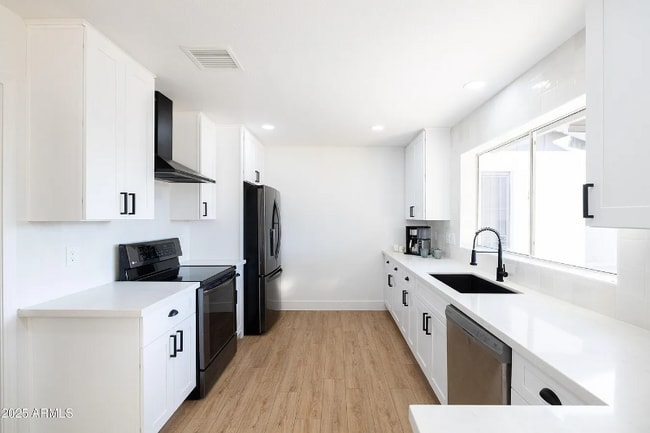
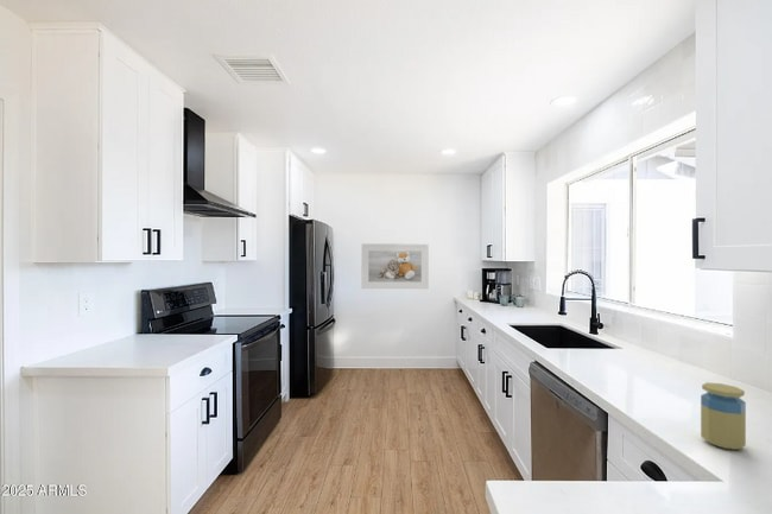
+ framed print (394, 266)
+ jar (722, 415)
